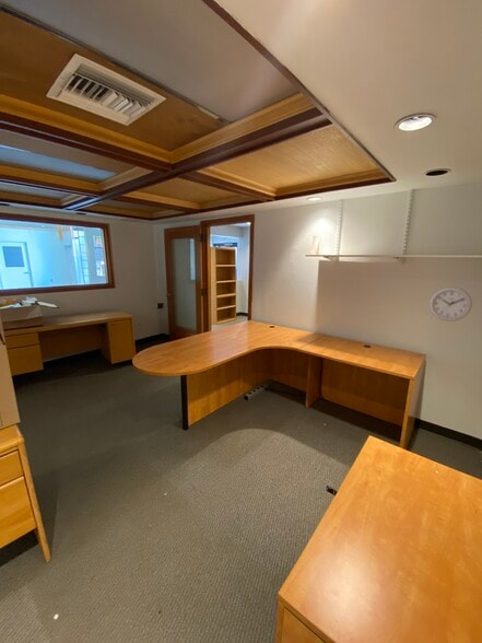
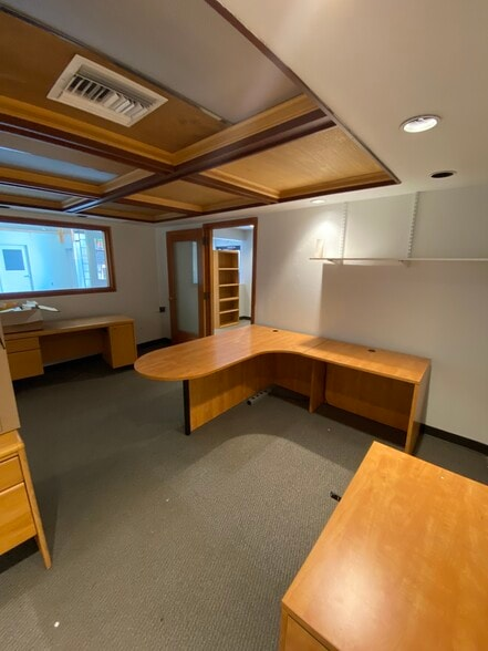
- wall clock (449, 304)
